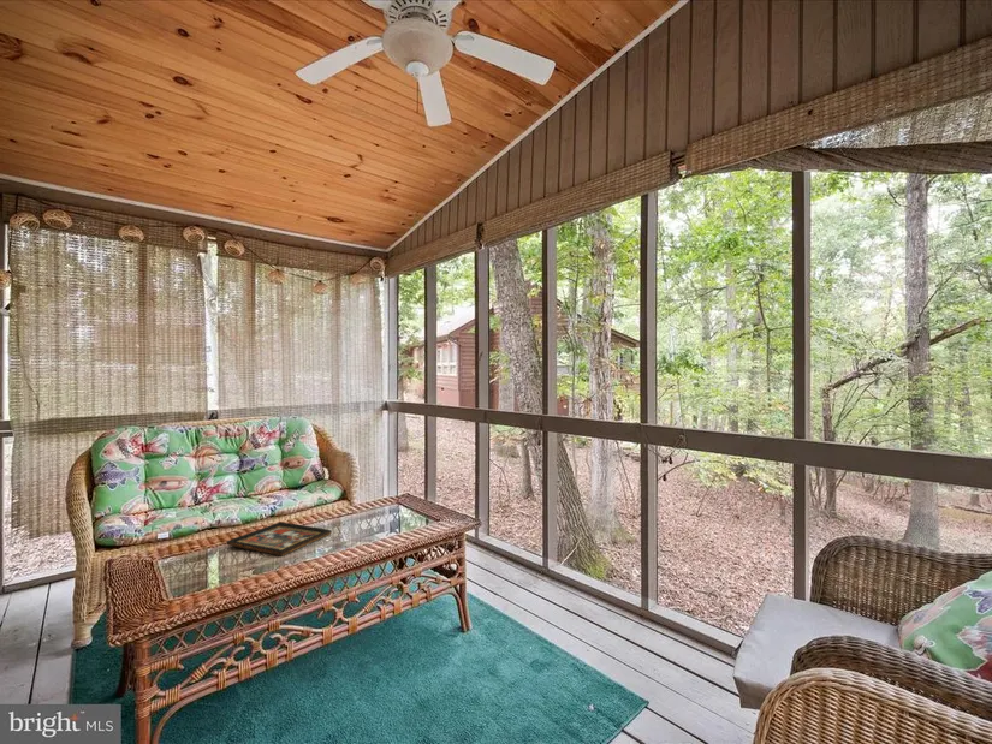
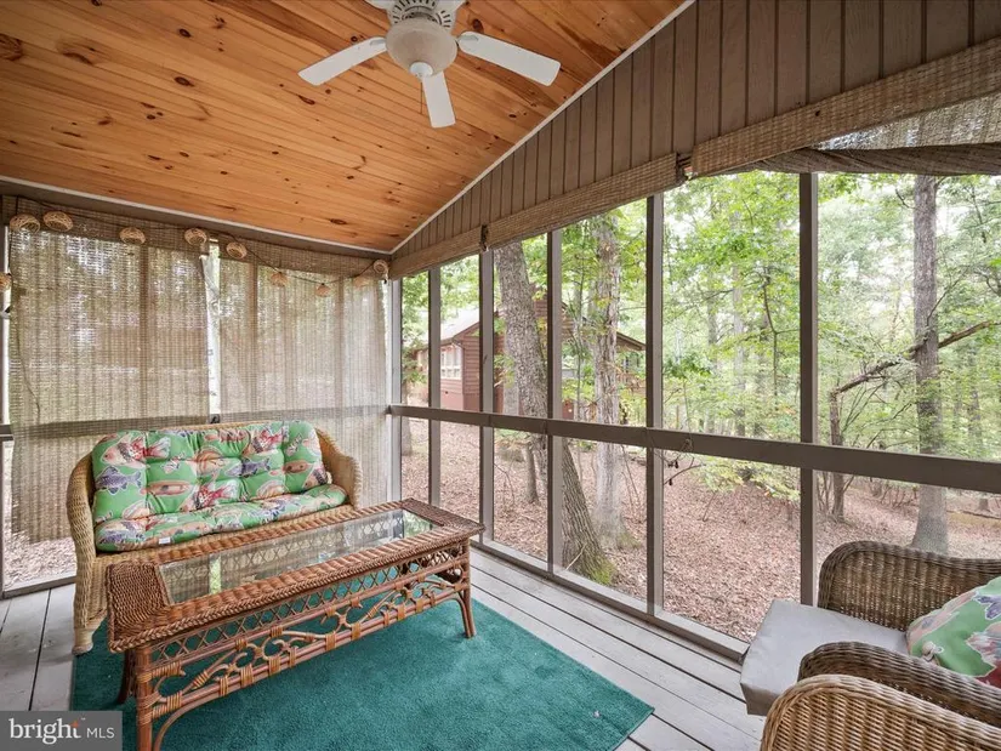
- decorative tray (280, 537)
